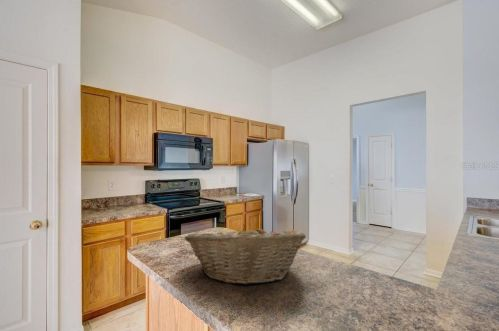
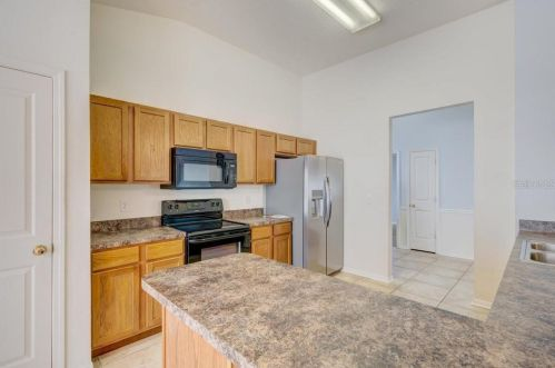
- fruit basket (245, 246)
